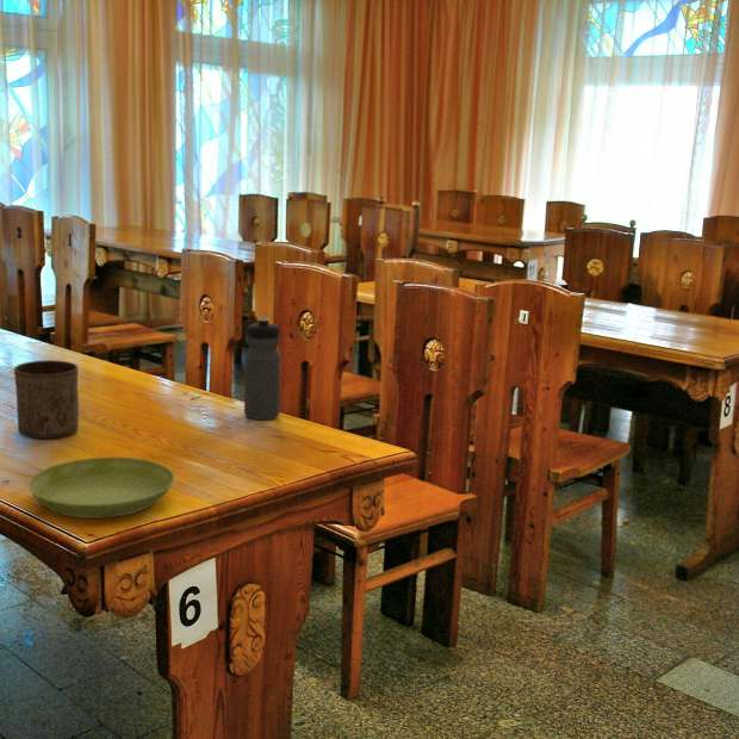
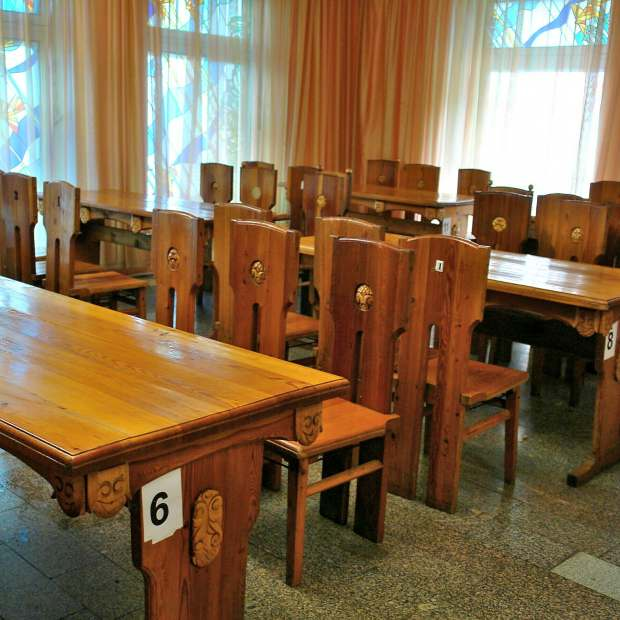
- water bottle (262, 367)
- saucer (103, 489)
- cup (46, 399)
